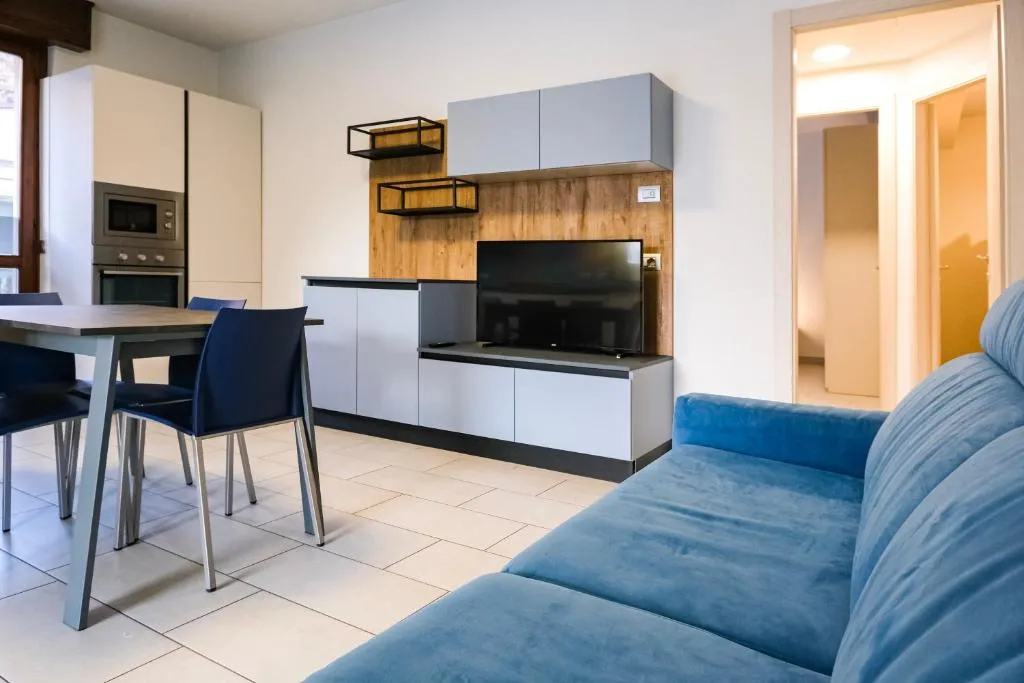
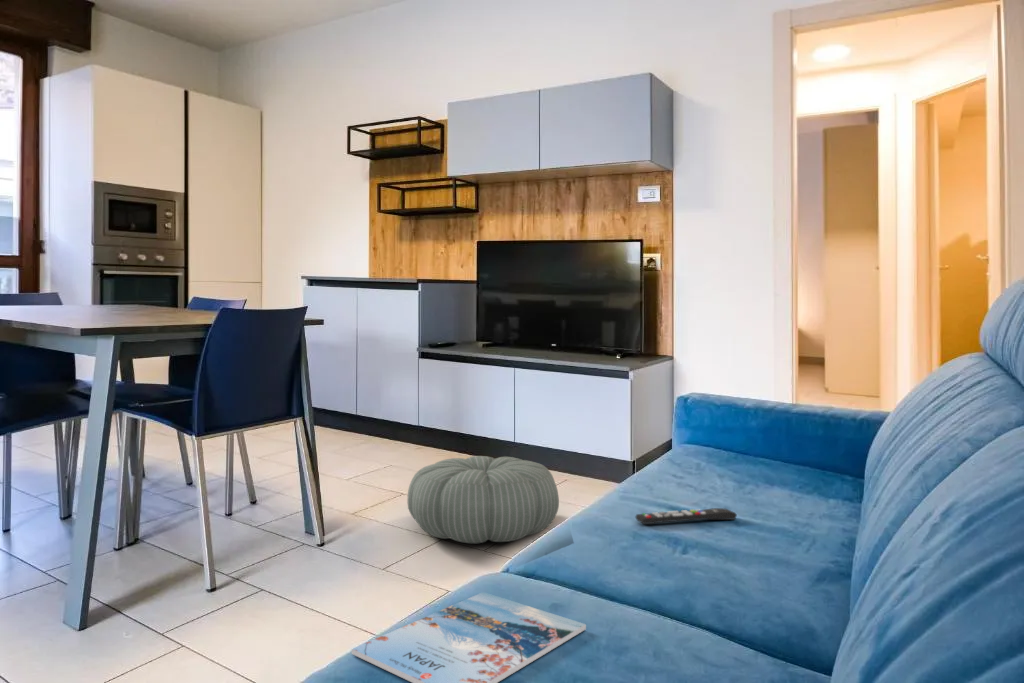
+ magazine (473, 638)
+ remote control (686, 516)
+ pouf (483, 495)
